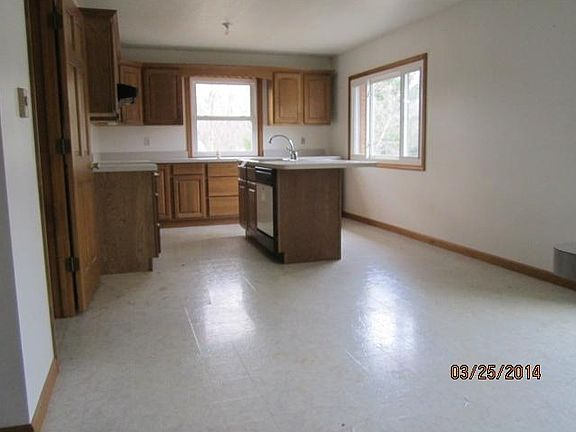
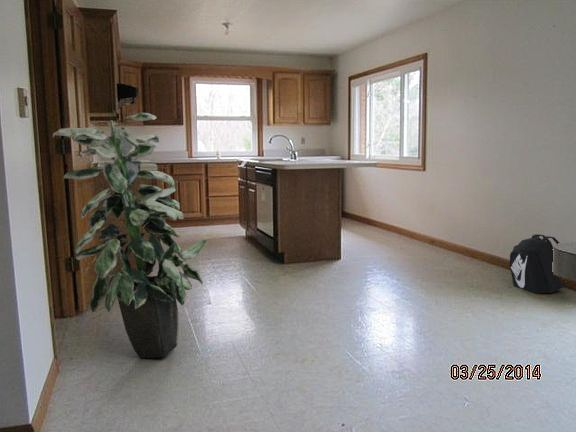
+ backpack (540, 261)
+ indoor plant (136, 238)
